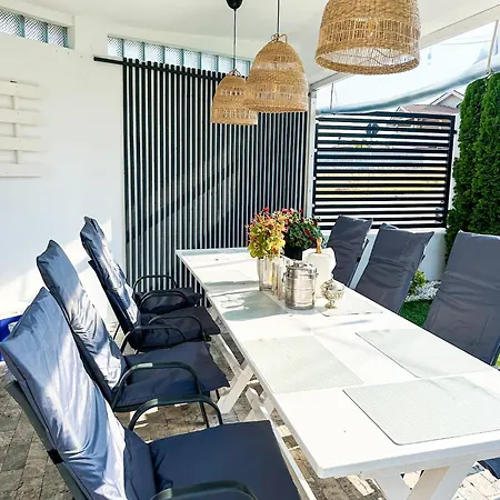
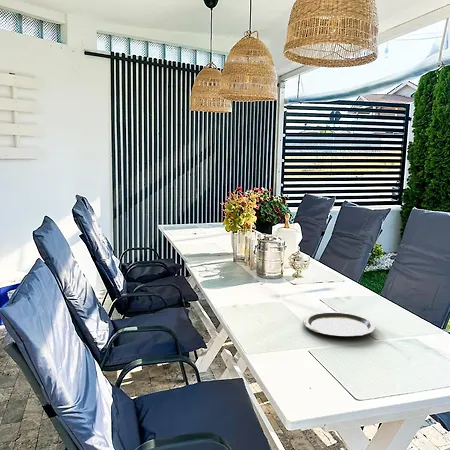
+ plate (338, 324)
